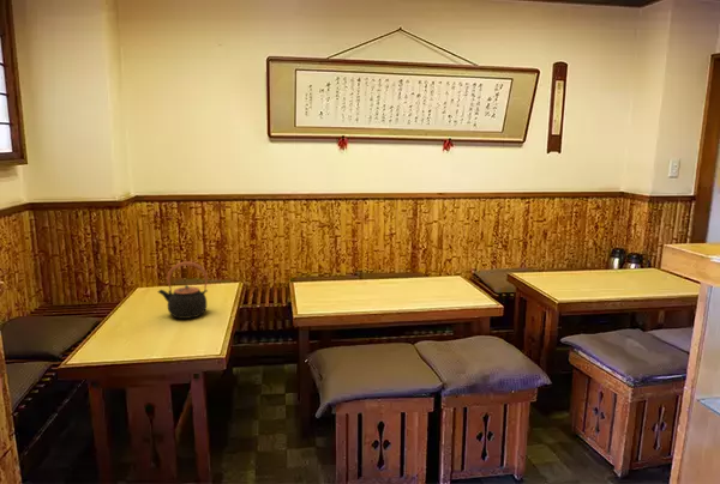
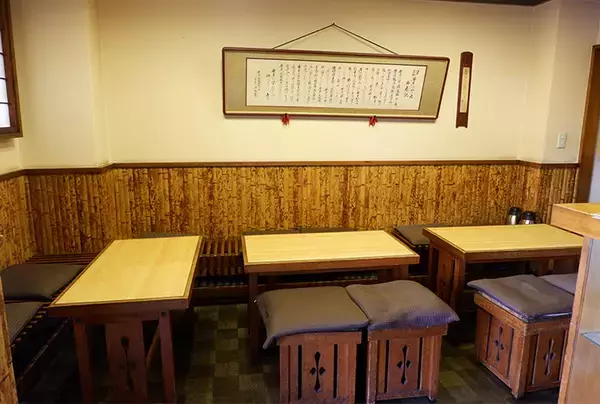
- teapot (182, 288)
